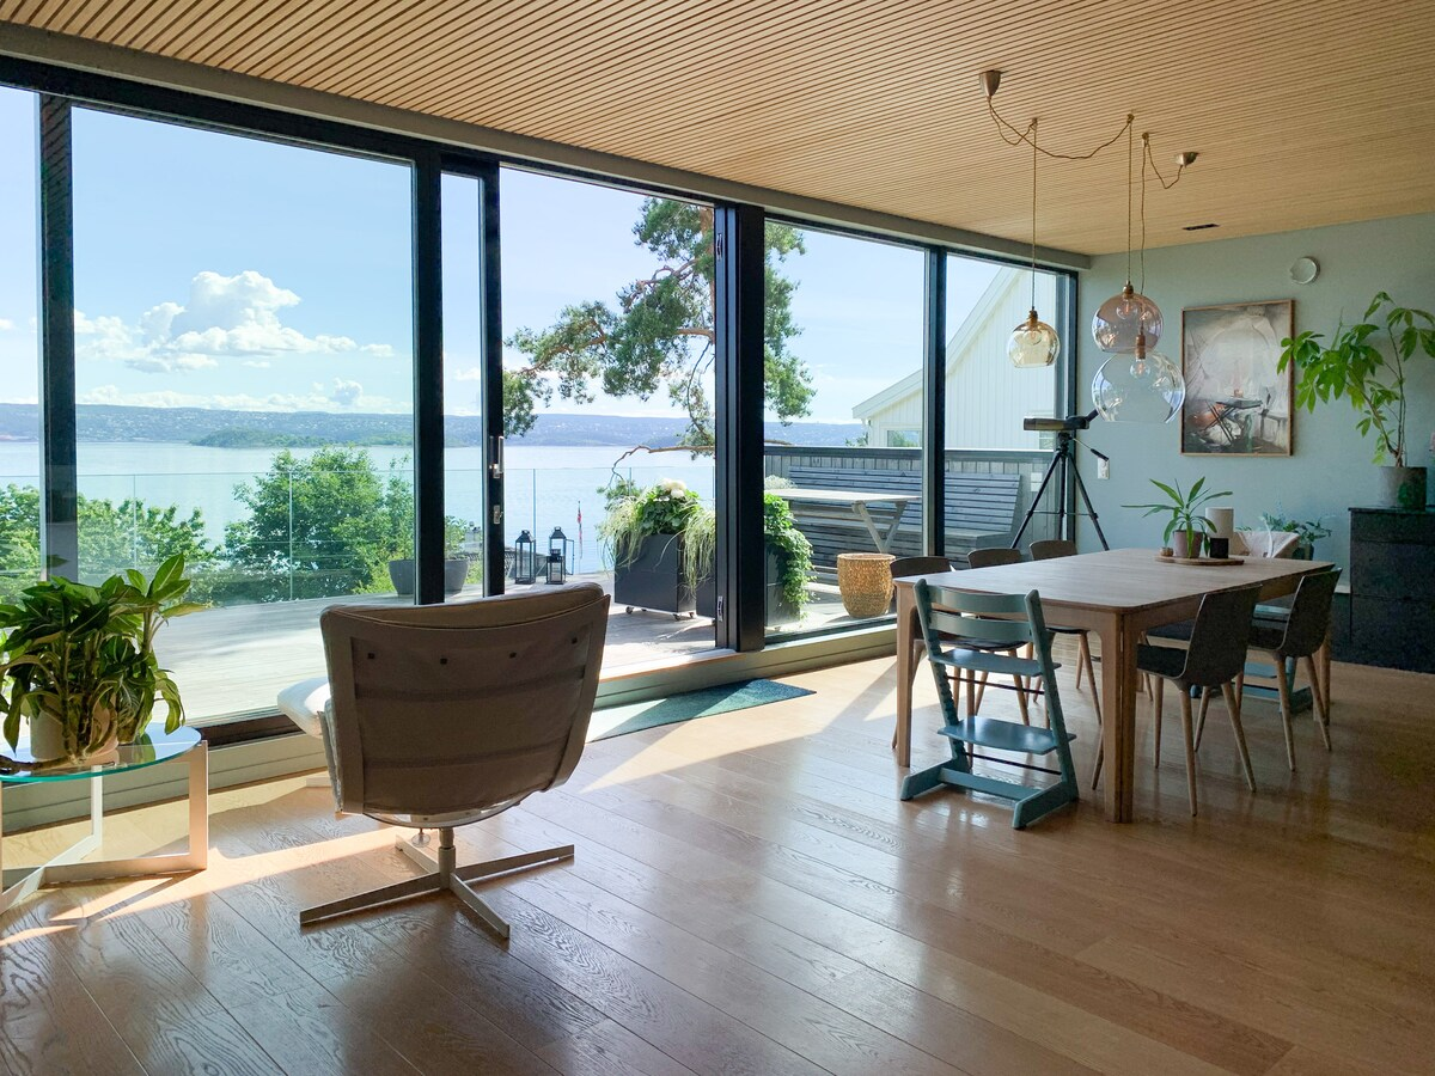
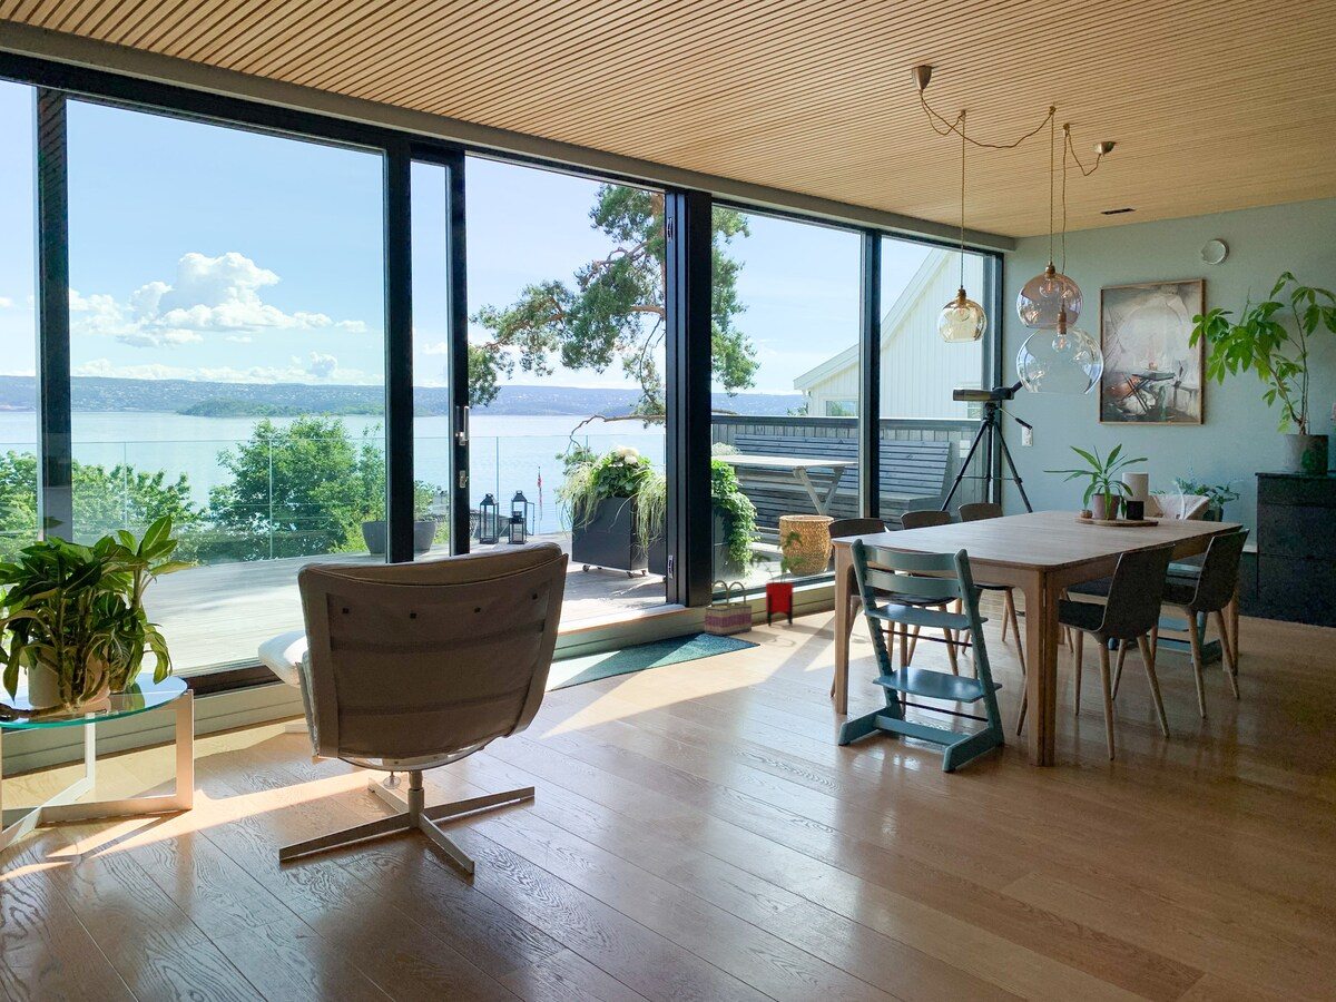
+ basket (728, 606)
+ house plant (782, 578)
